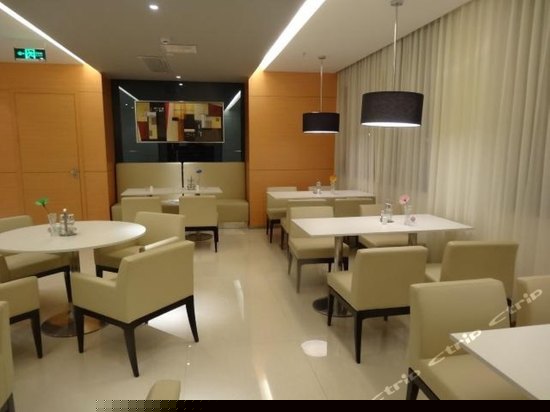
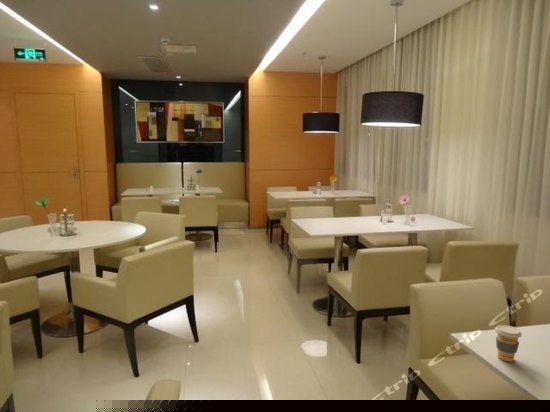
+ coffee cup (506, 343)
